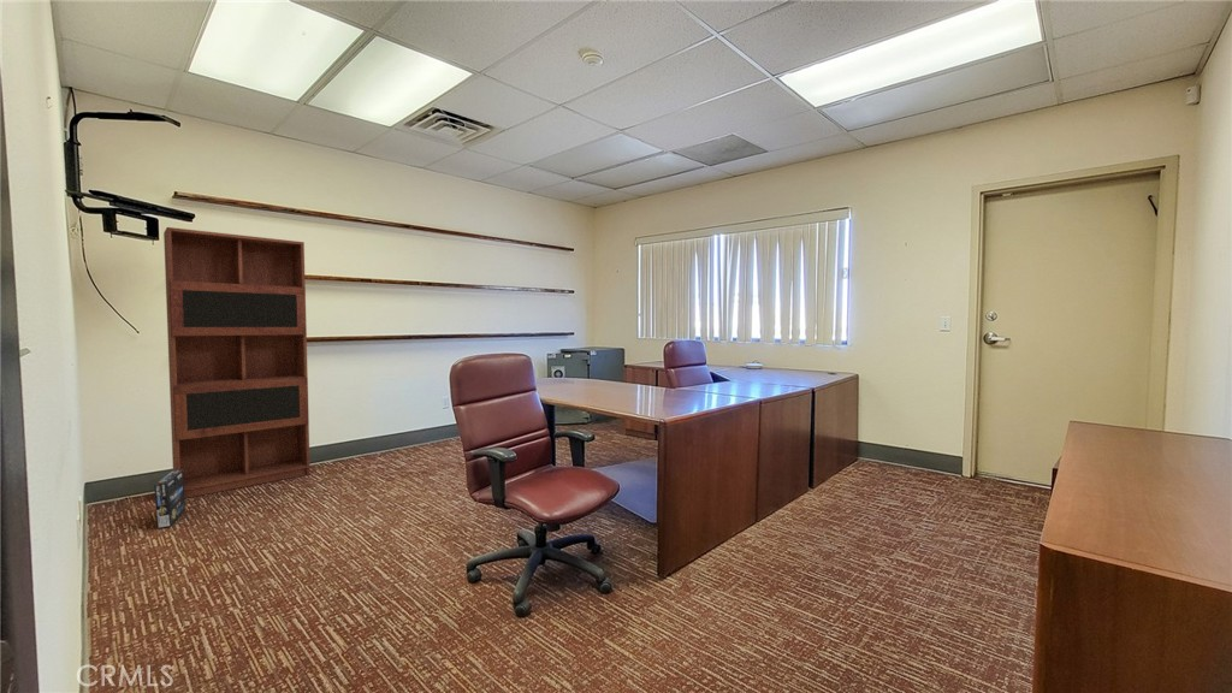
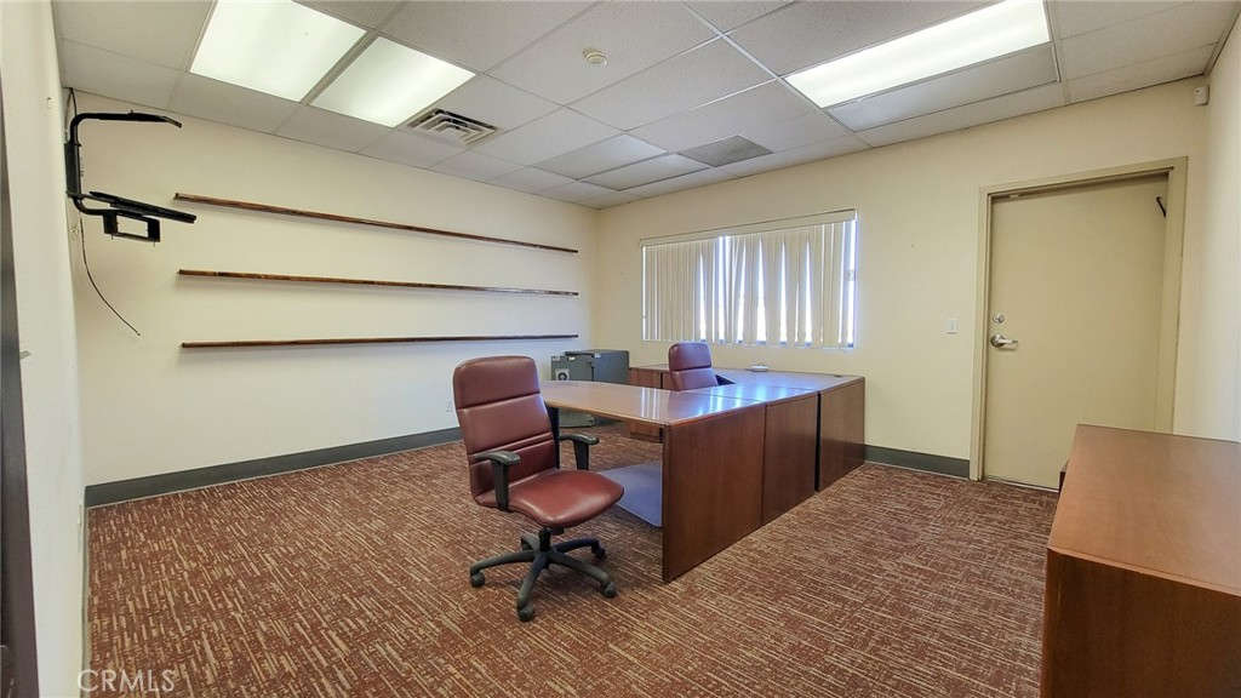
- bookcase (241, 361)
- box (170, 497)
